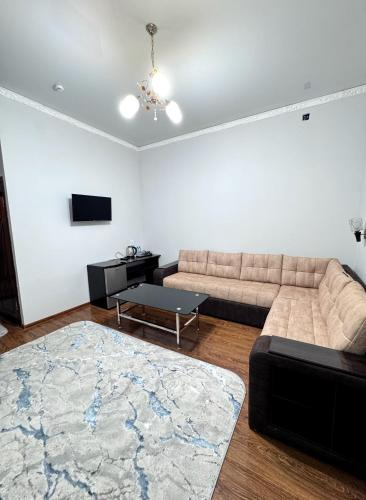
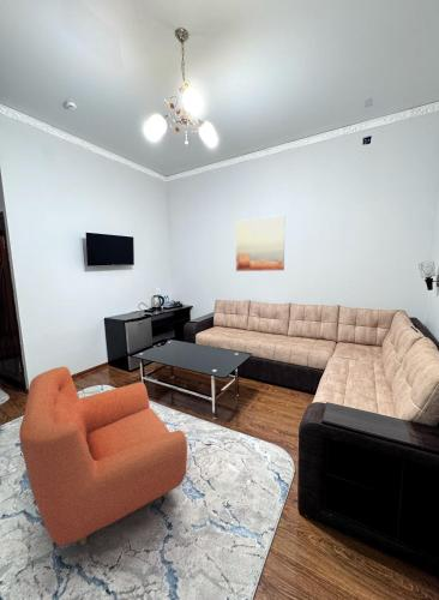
+ wall art (258, 245)
+ armchair (107, 438)
